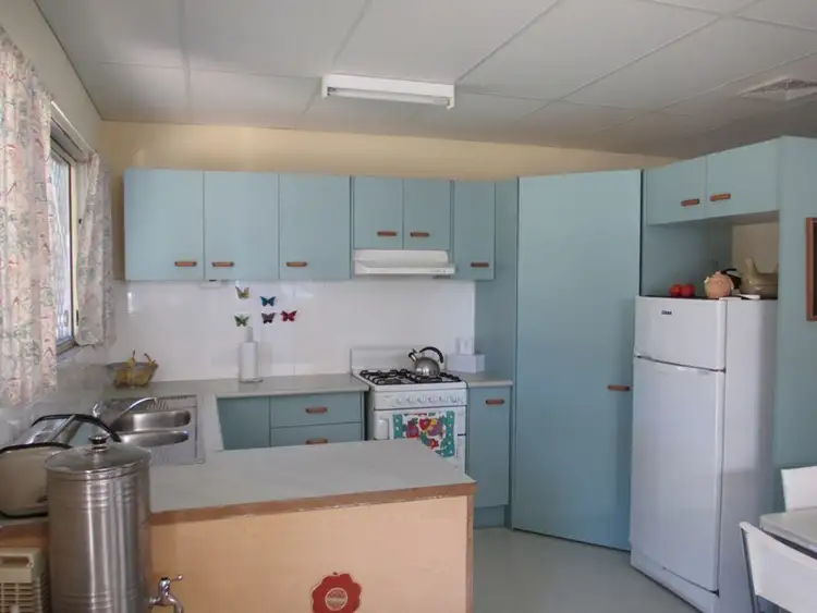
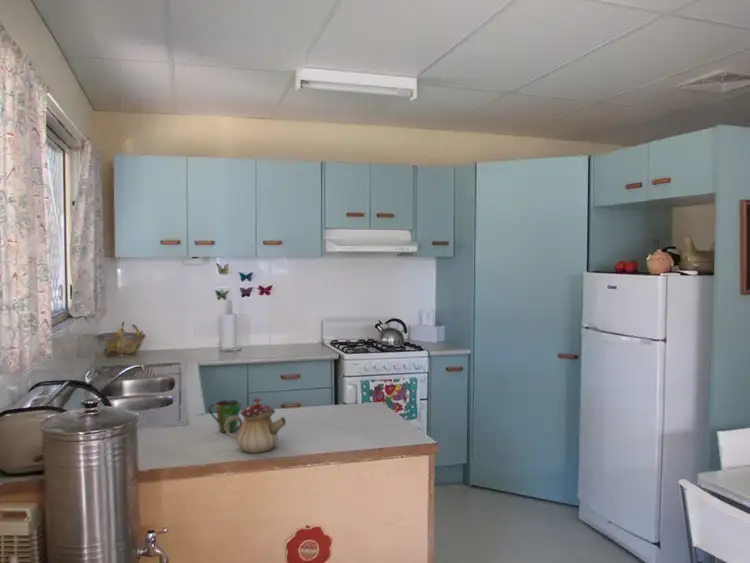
+ teapot (254, 422)
+ cup (224, 416)
